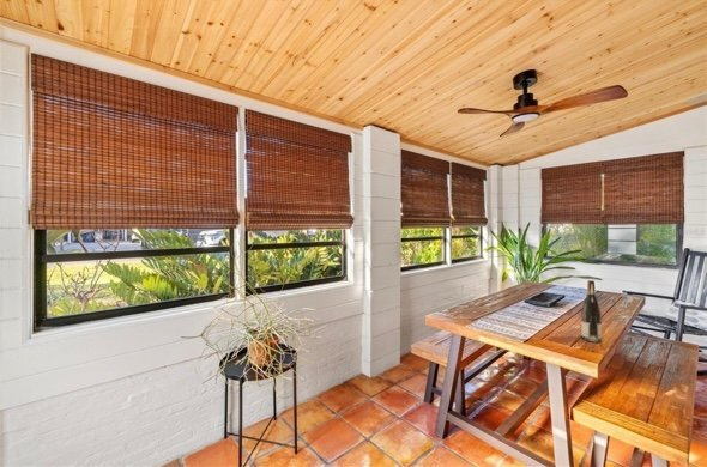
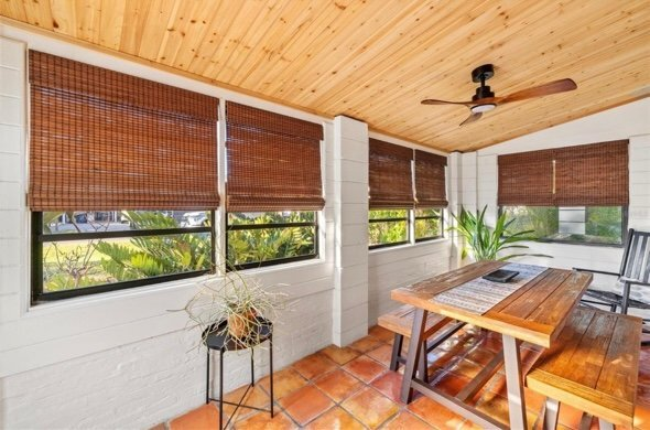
- wine bottle (591, 309)
